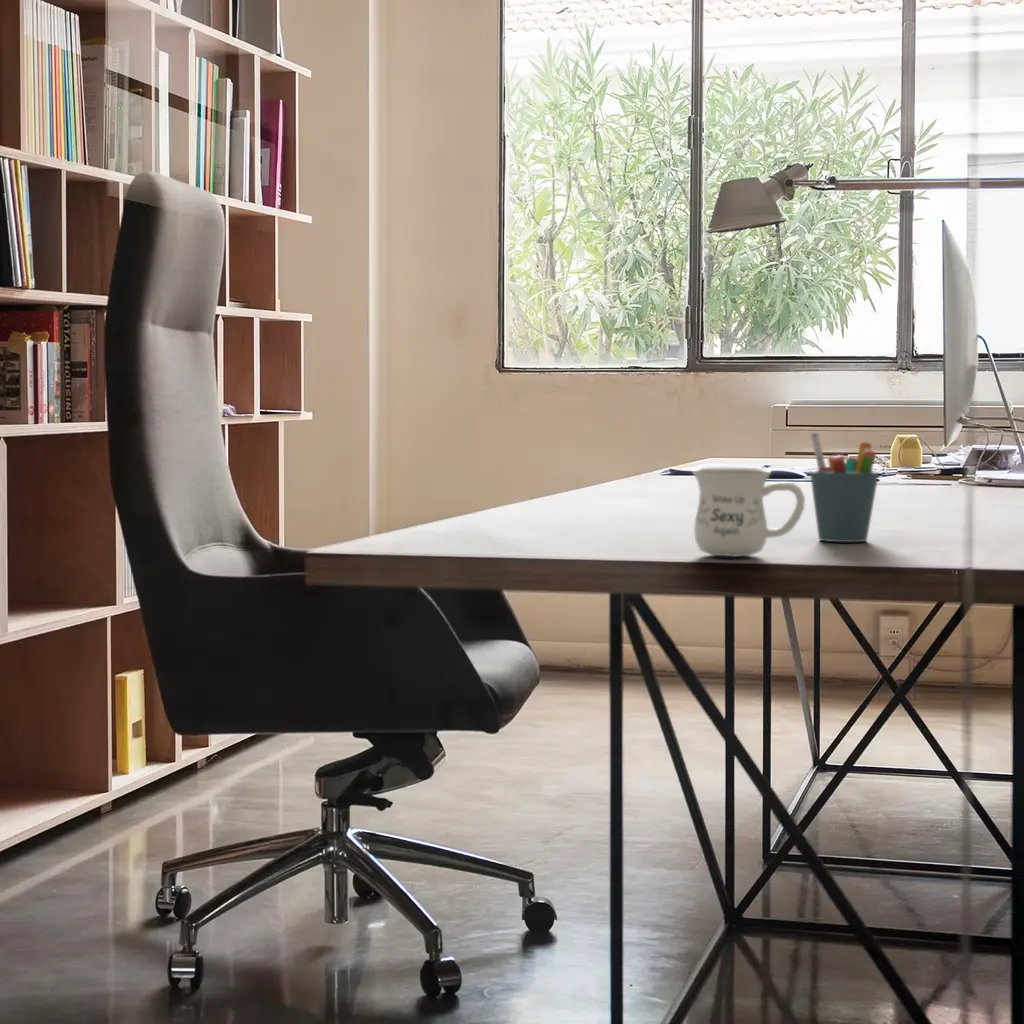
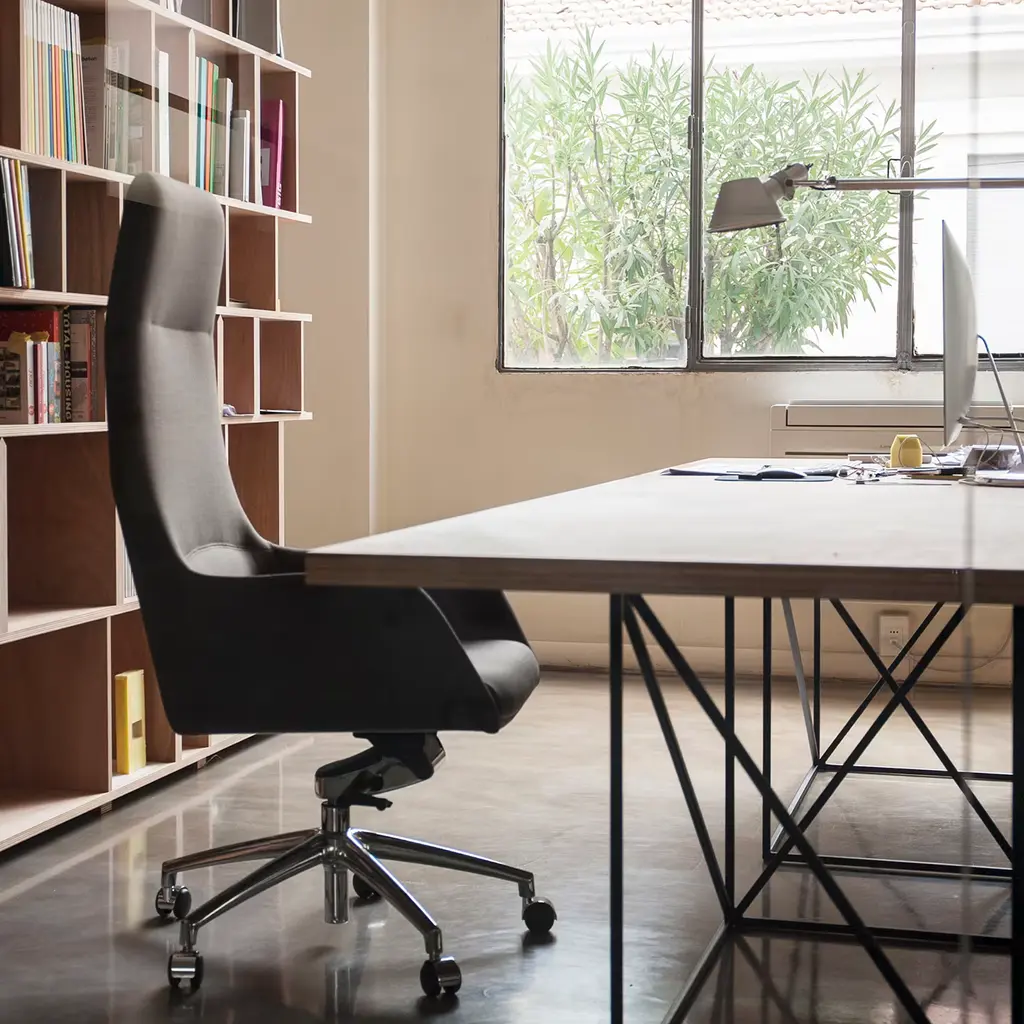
- mug (747, 512)
- pen holder (844, 486)
